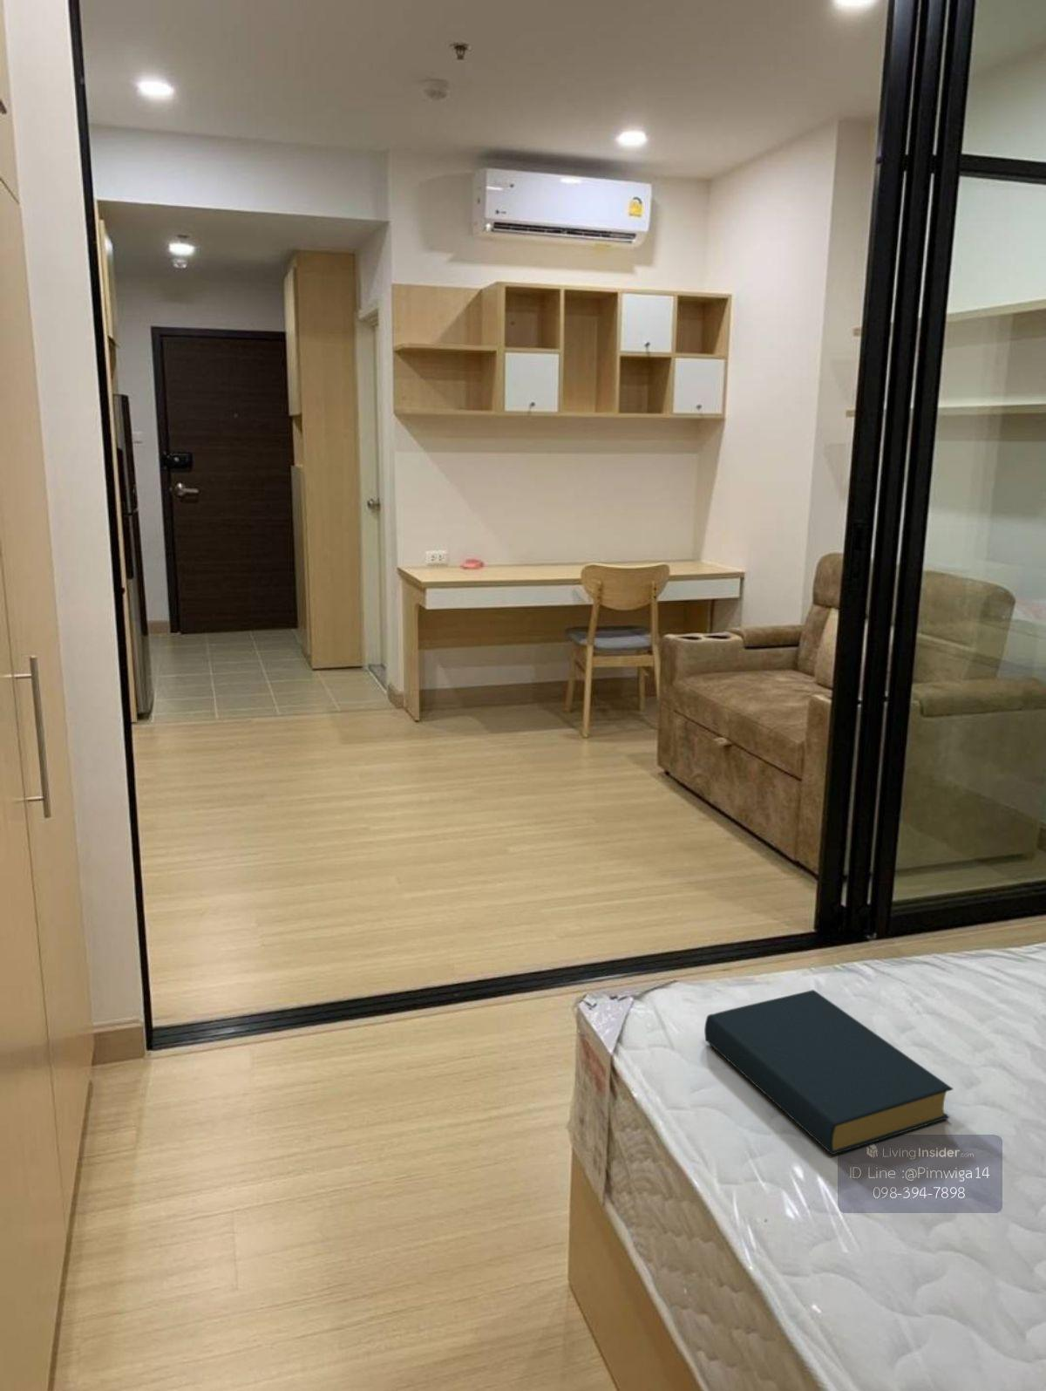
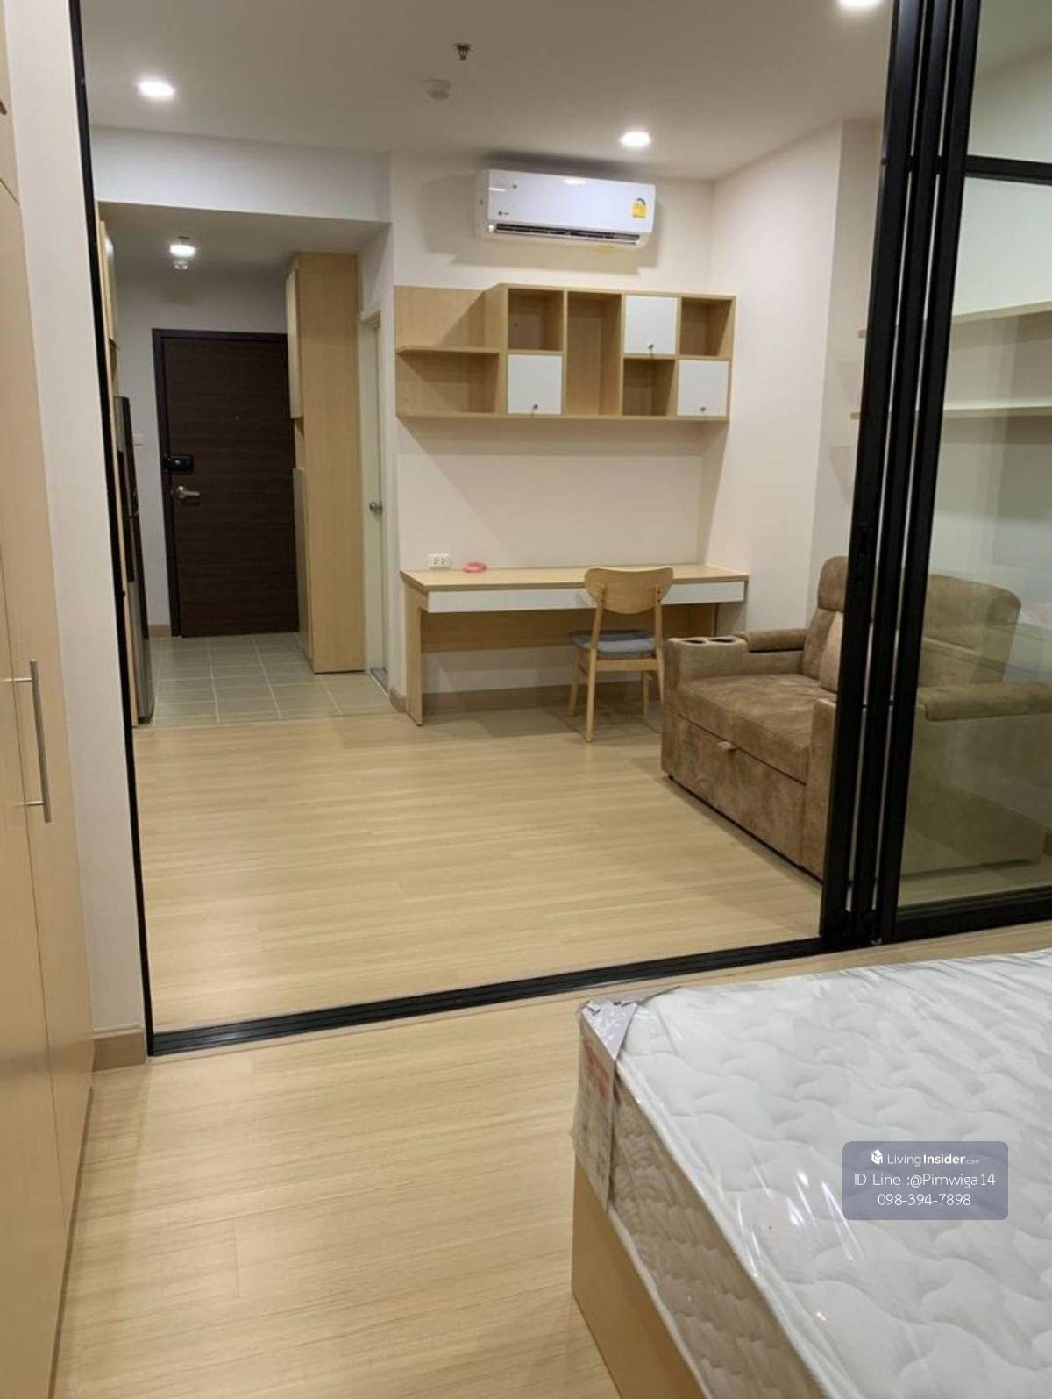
- hardback book (821, 1064)
